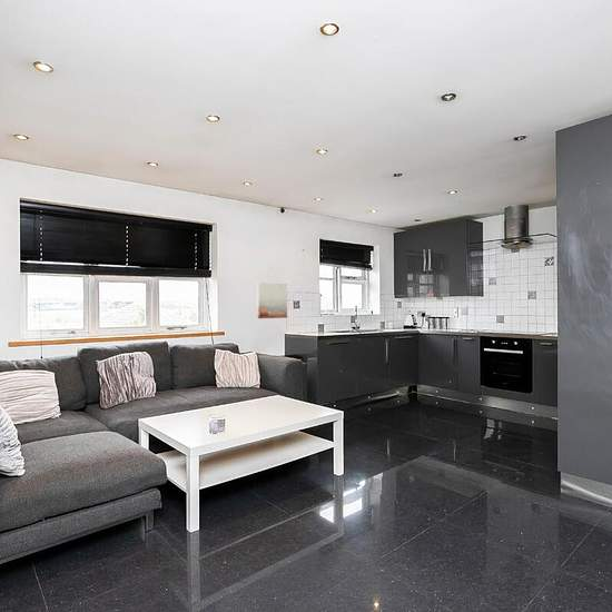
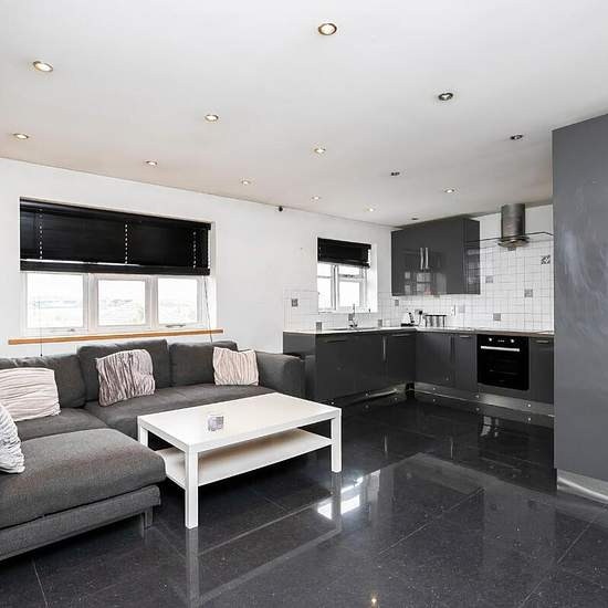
- wall art (272, 300)
